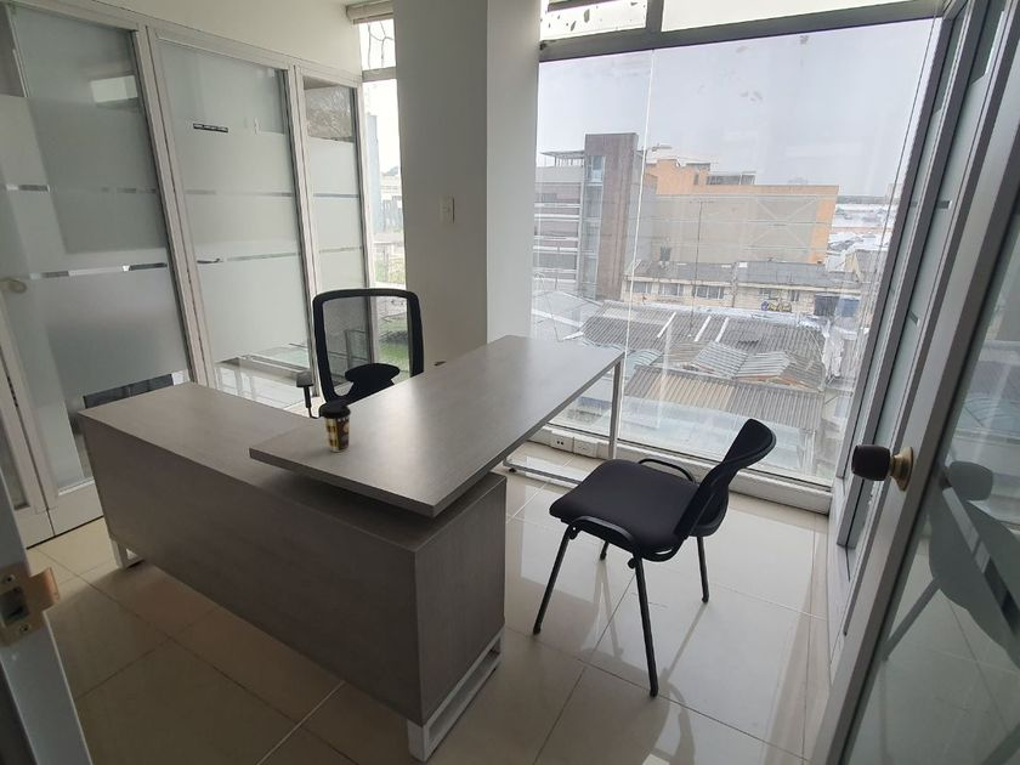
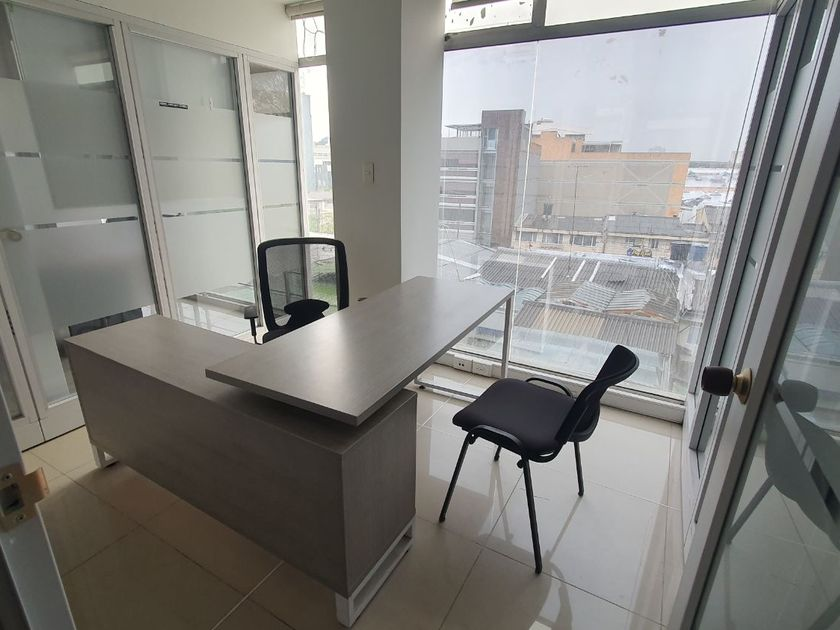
- coffee cup (338, 427)
